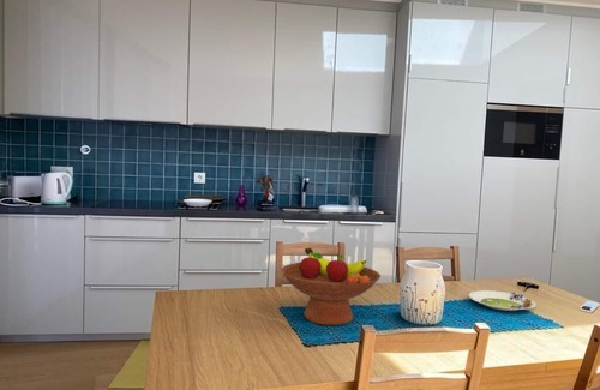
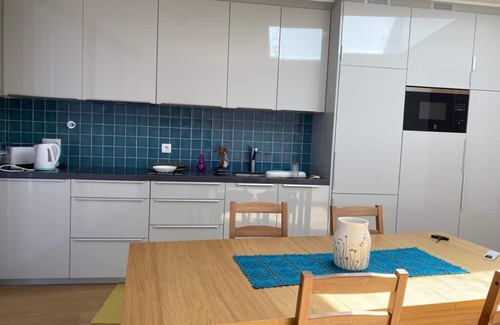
- fruit bowl (329, 286)
- salad plate (500, 300)
